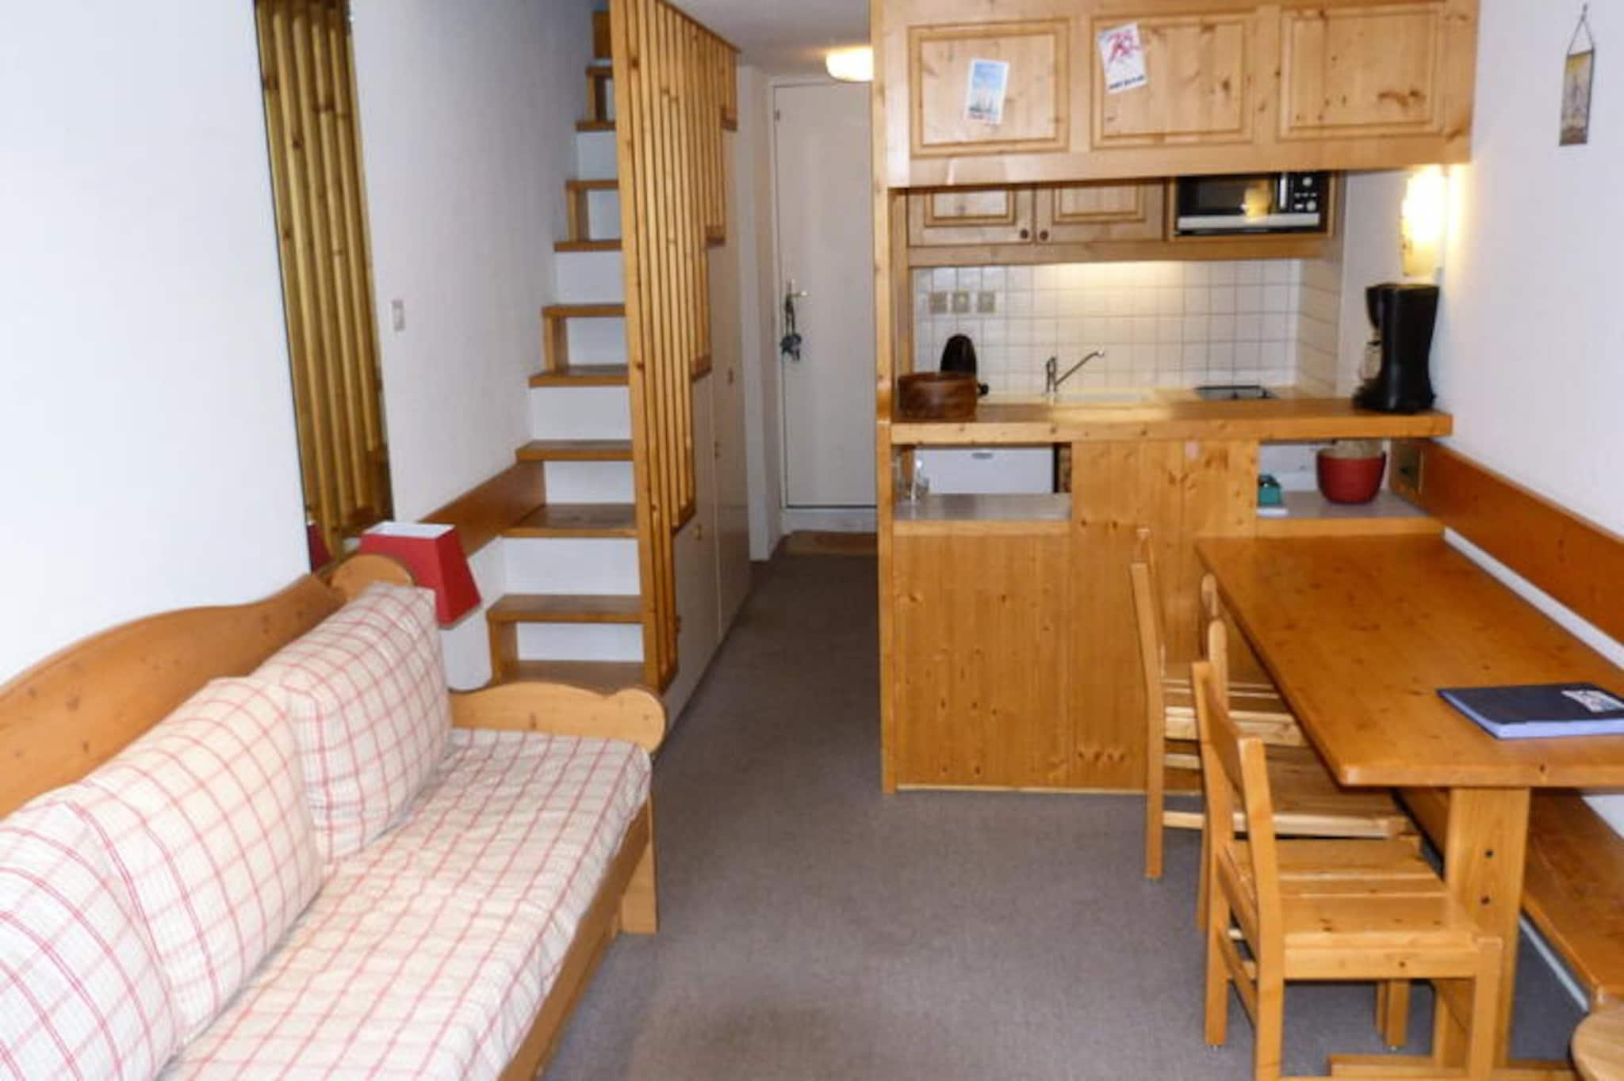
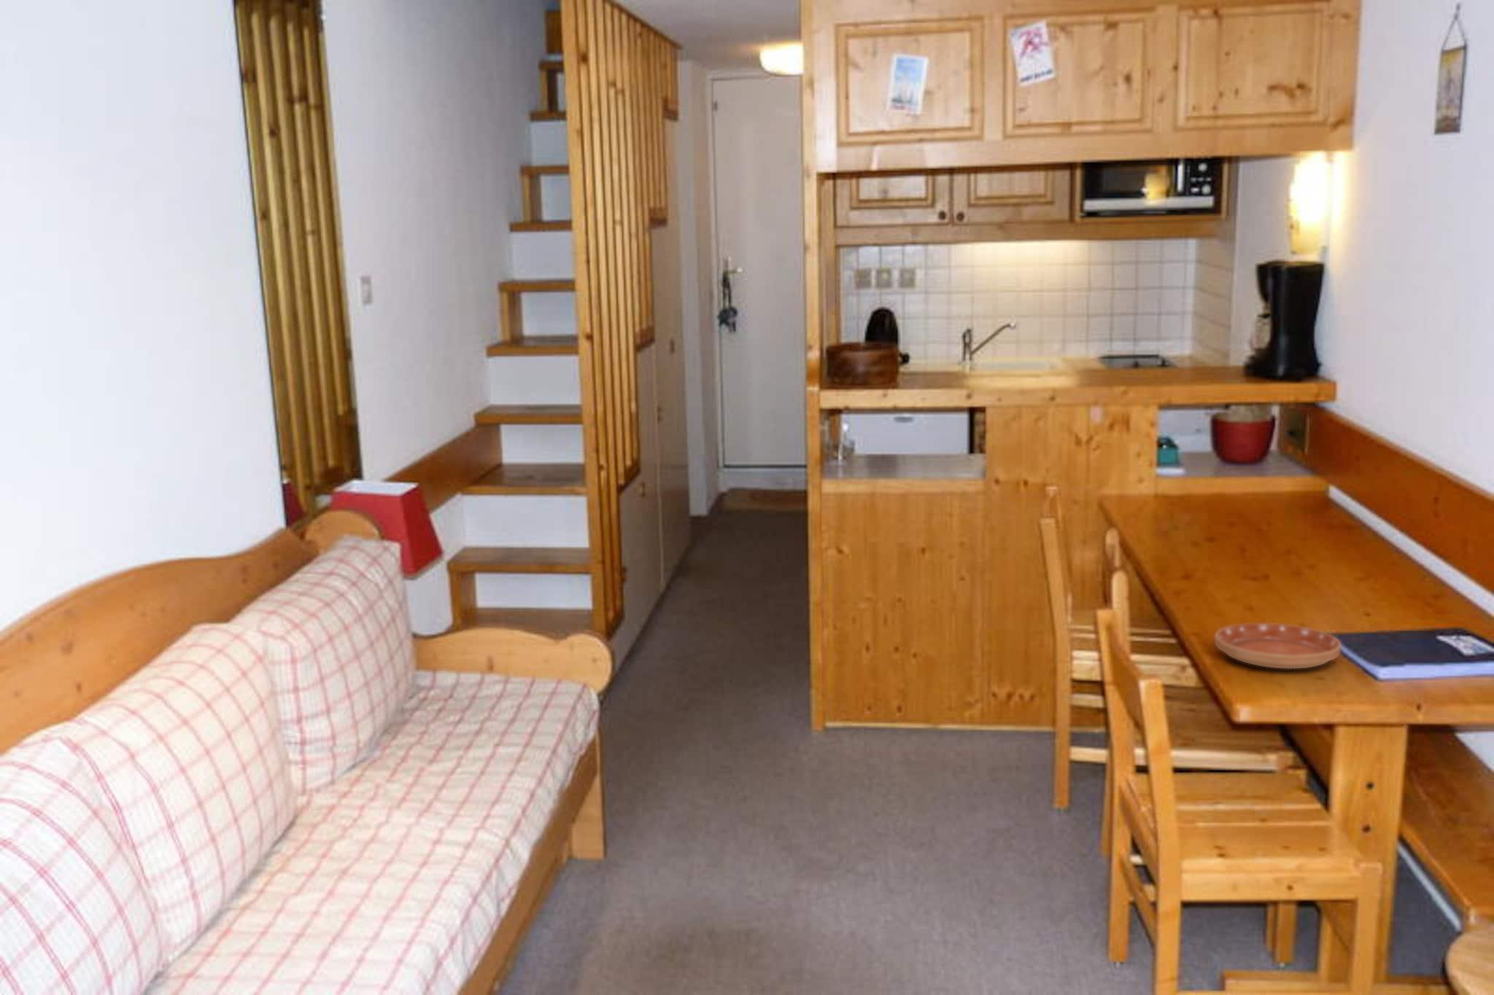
+ saucer (1276, 646)
